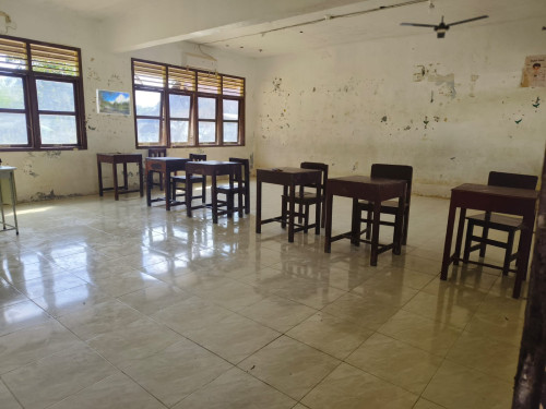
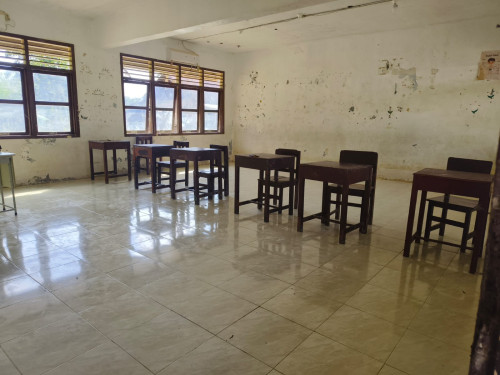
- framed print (114, 103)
- ceiling fan (441, 26)
